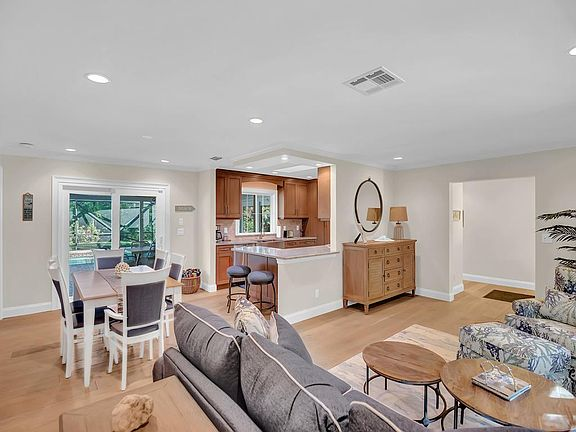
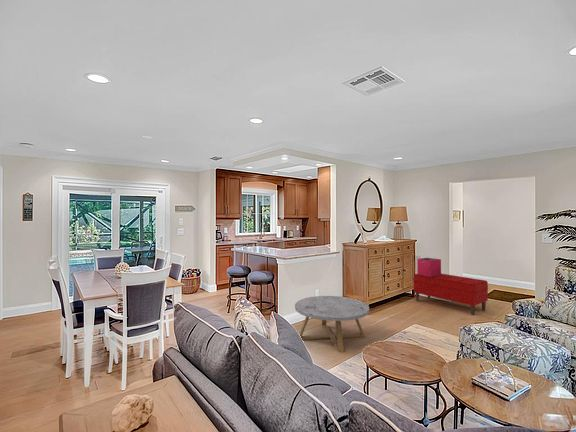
+ storage bin (429, 267)
+ bench (448, 291)
+ coffee table (331, 320)
